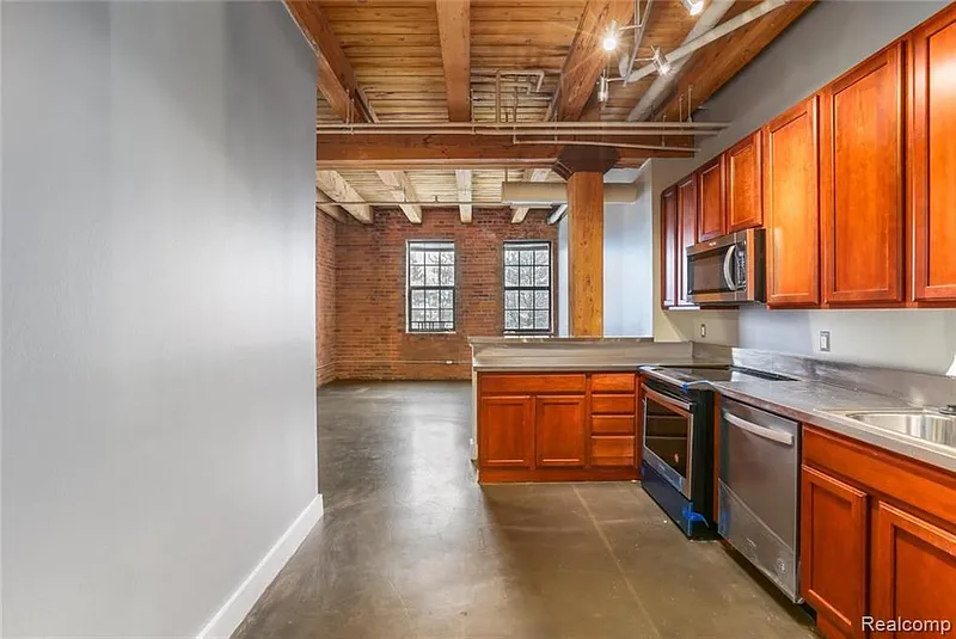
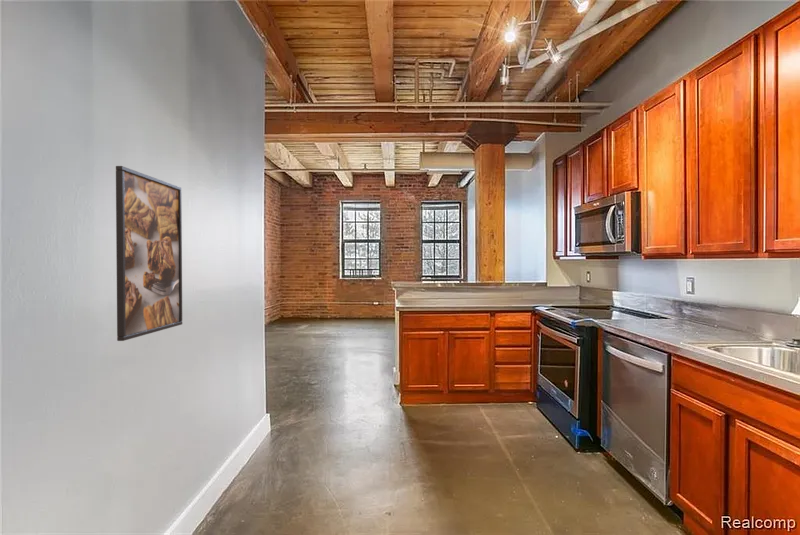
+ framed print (153, 254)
